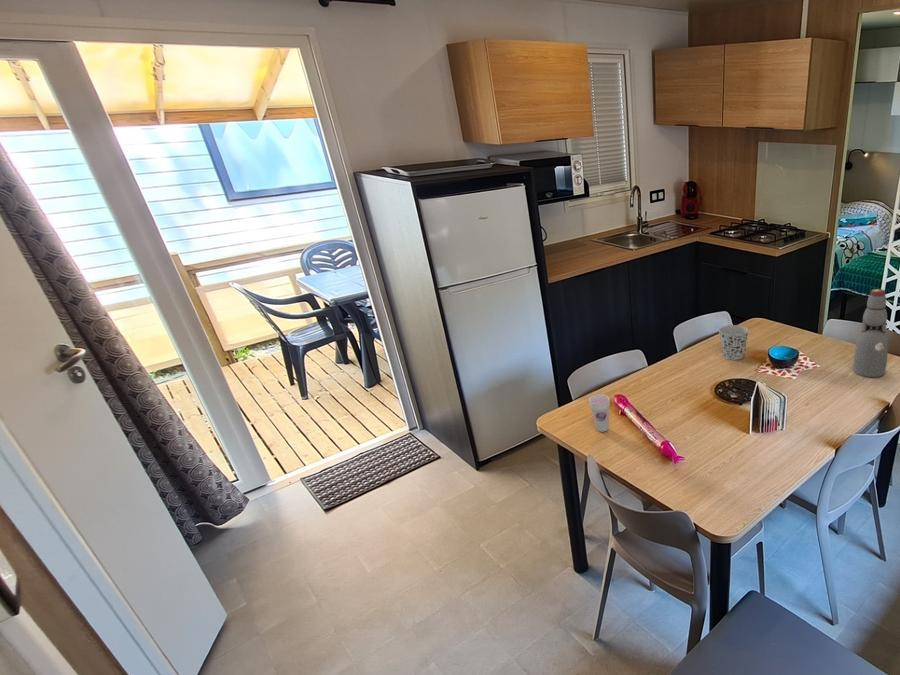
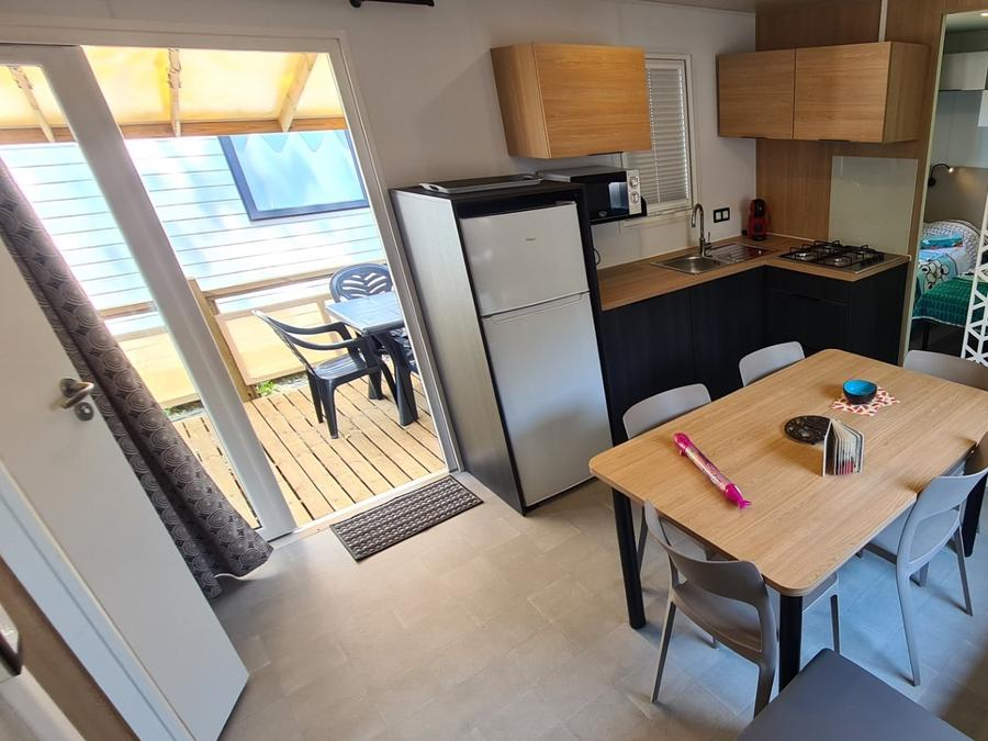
- bottle (873, 332)
- cup (733, 343)
- cup (600, 414)
